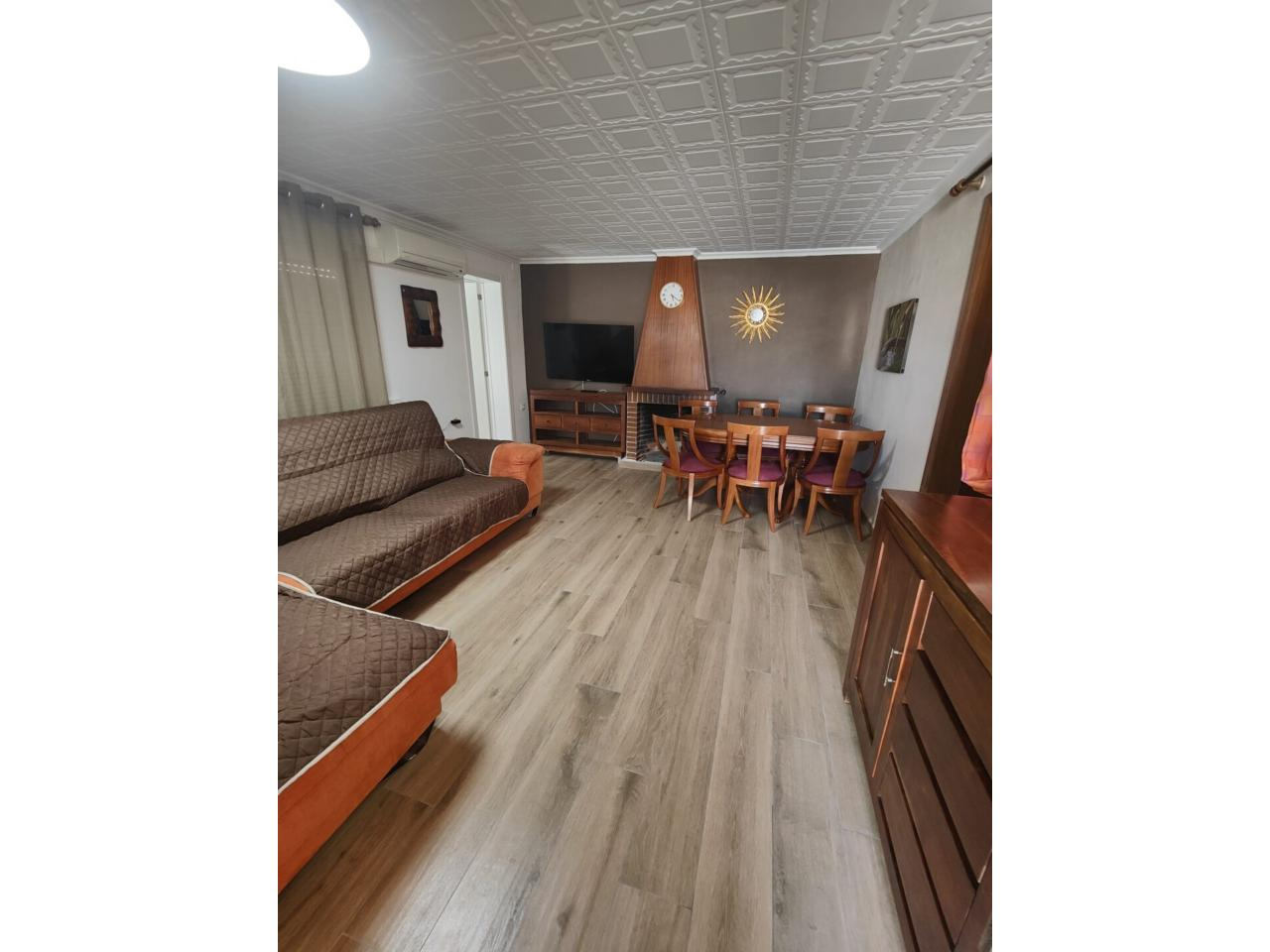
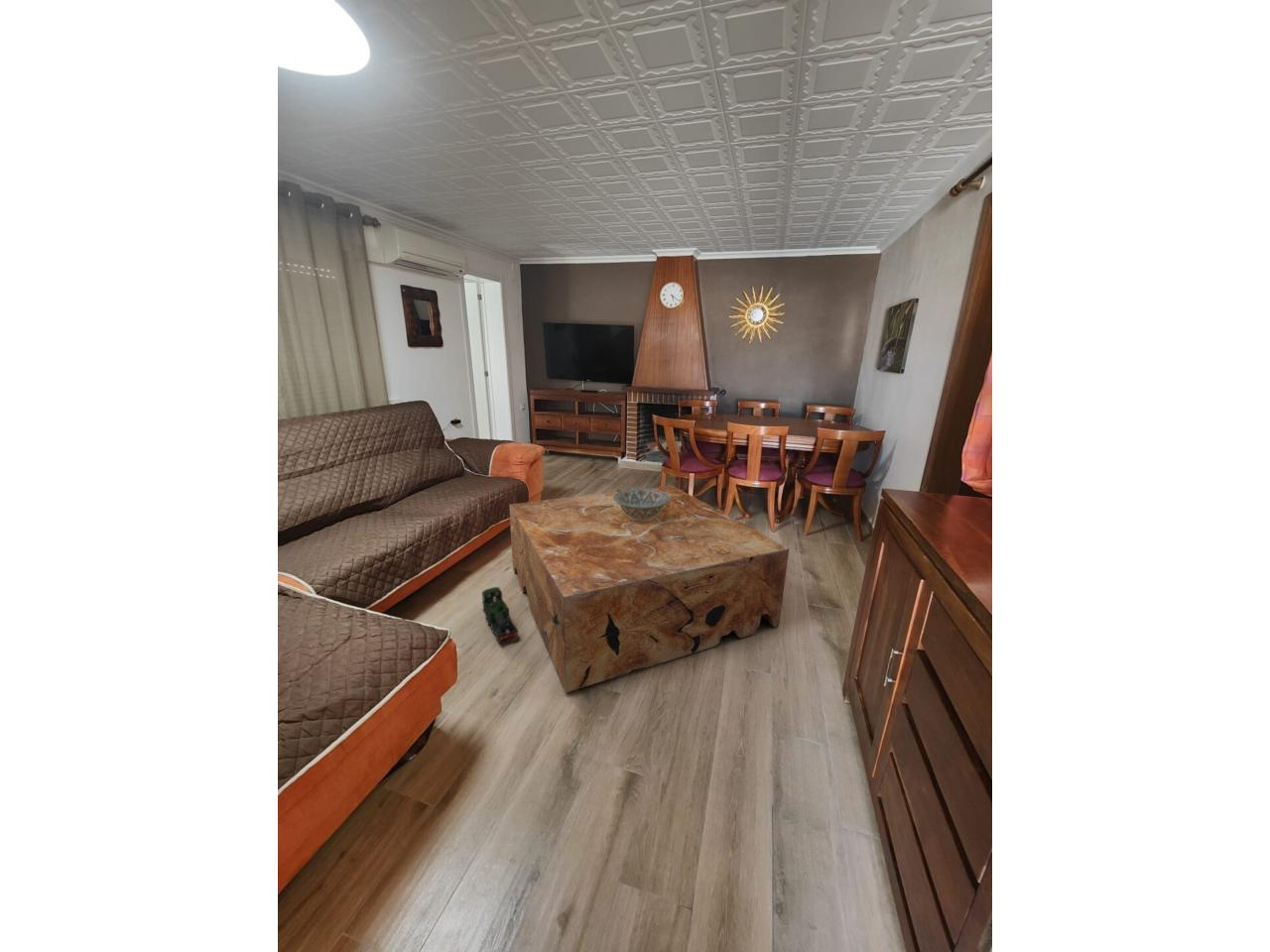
+ coffee table (633, 560)
+ decorative bowl (641, 506)
+ toy train (499, 616)
